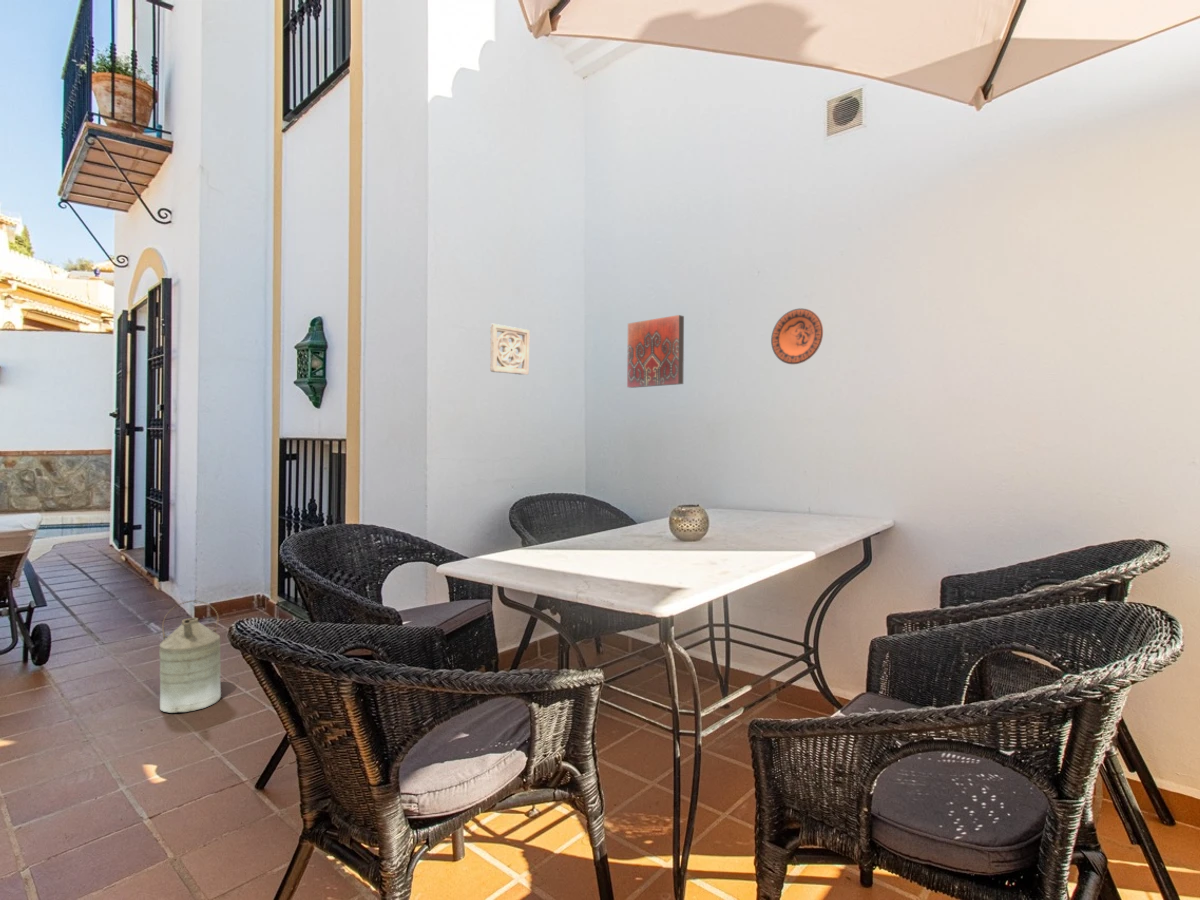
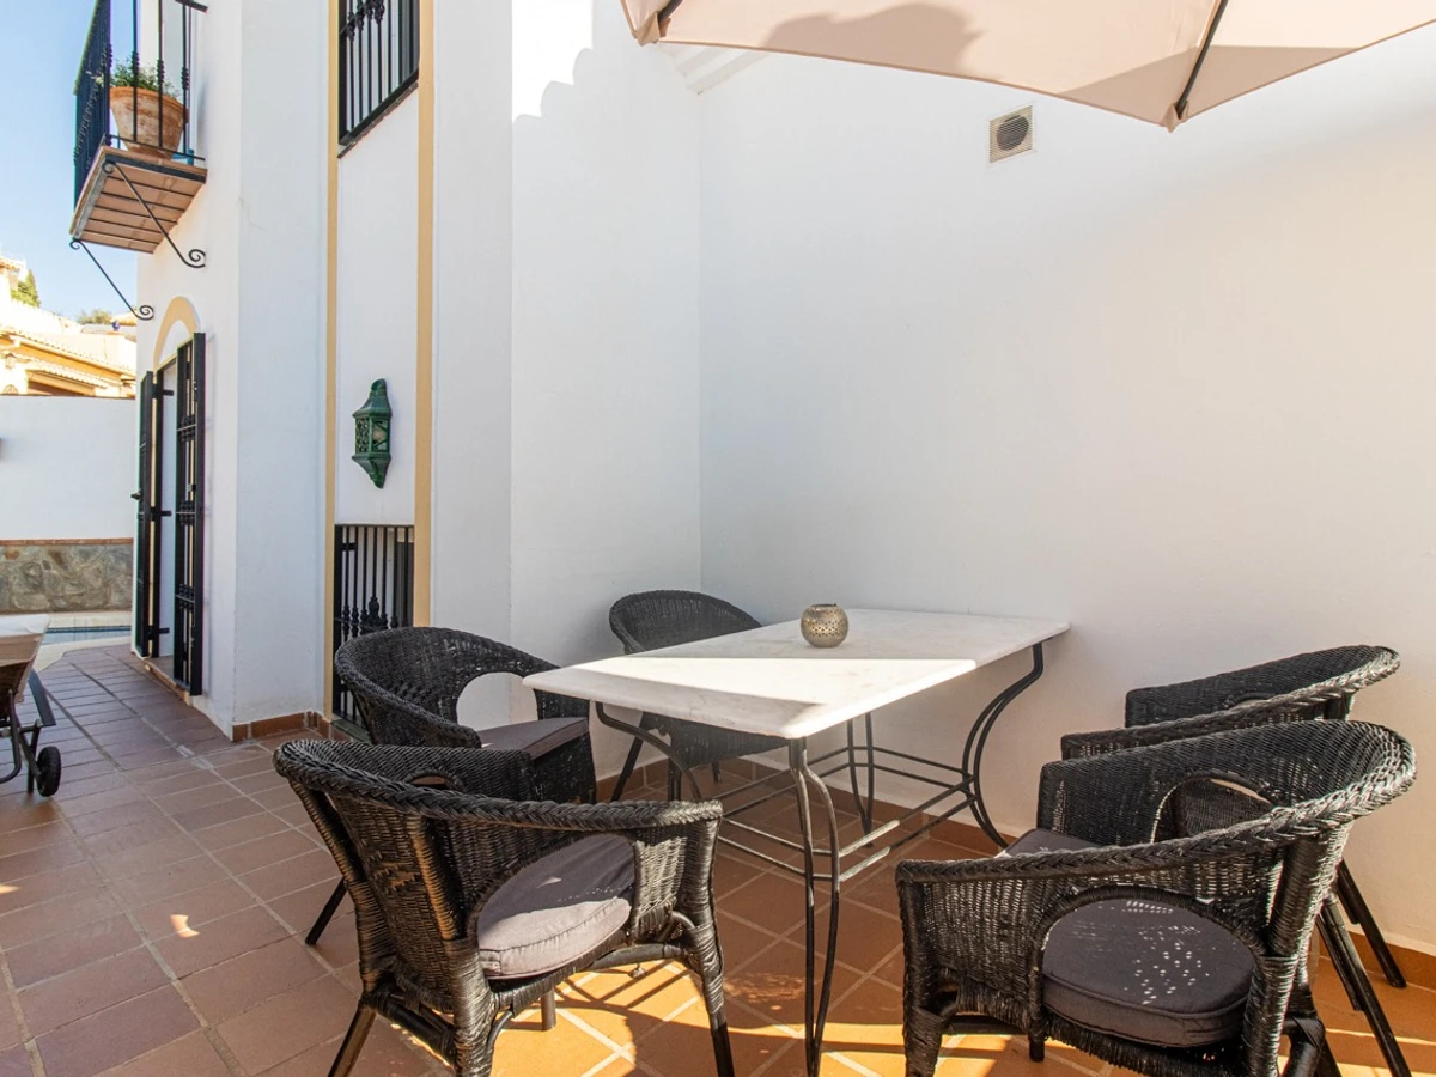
- decorative tile (654, 352)
- decorative plate (796, 336)
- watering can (192, 653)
- wall ornament (510, 350)
